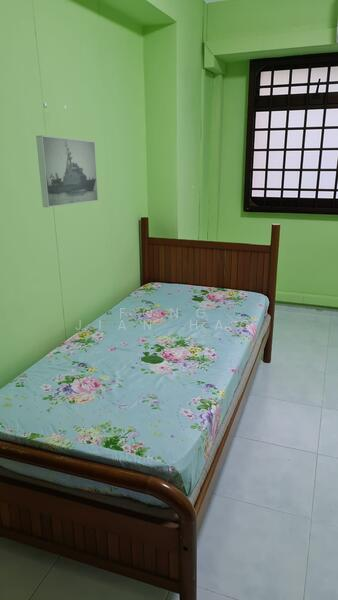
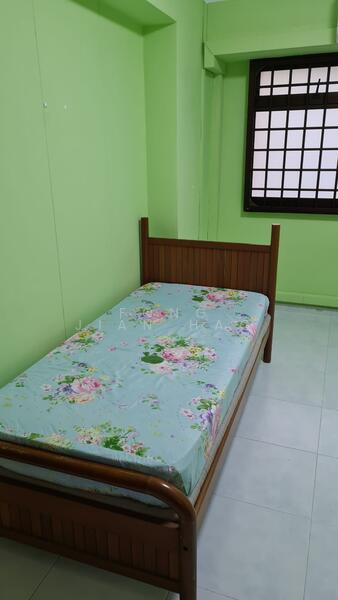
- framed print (70, 172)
